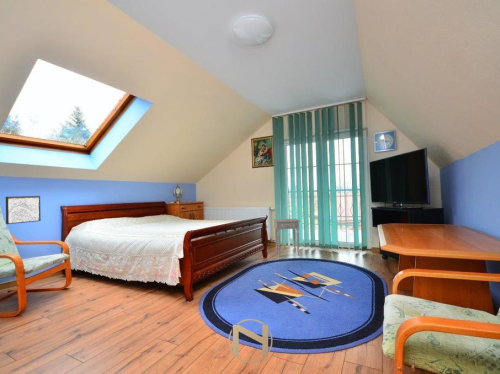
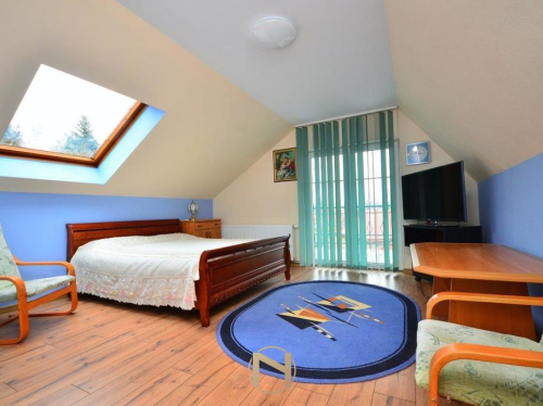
- nightstand (293, 237)
- wall art (23, 209)
